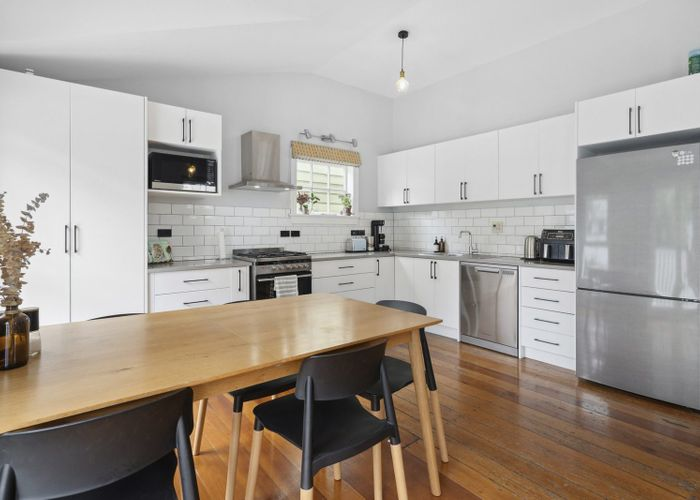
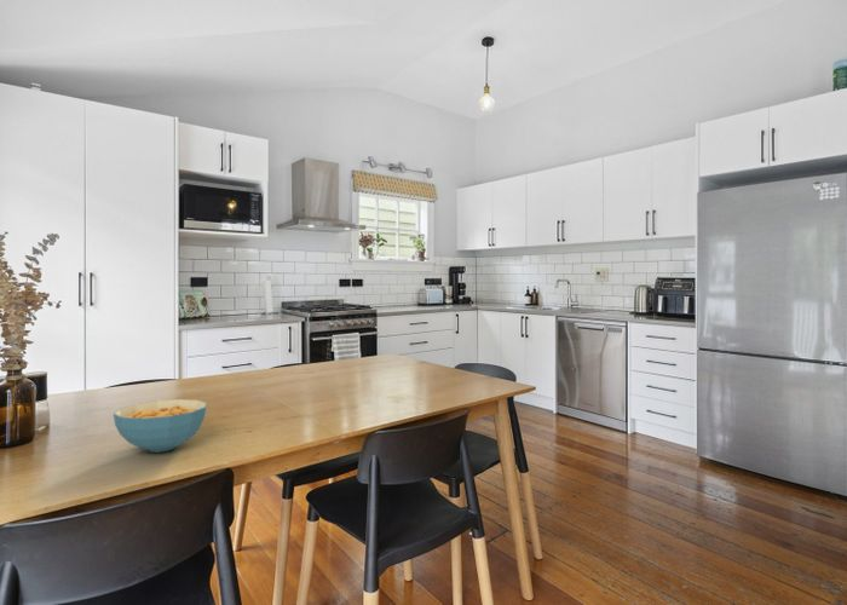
+ cereal bowl (162, 427)
